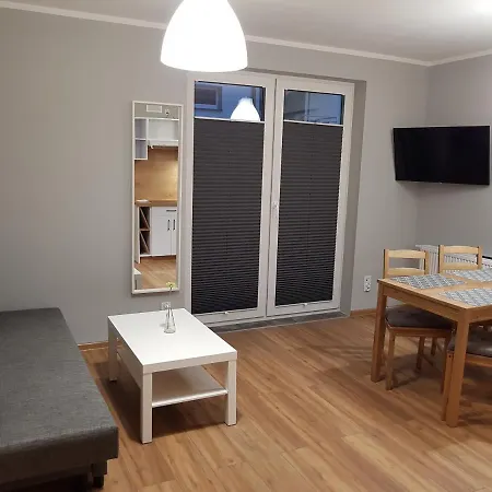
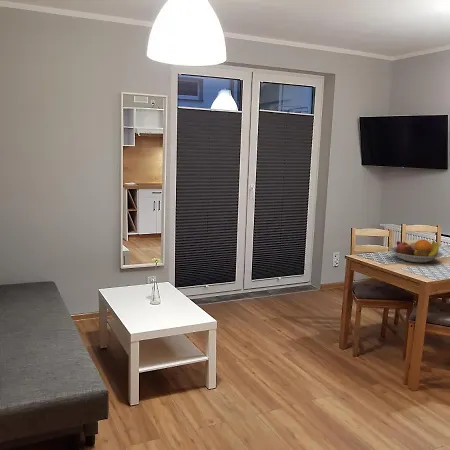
+ fruit bowl (415, 249)
